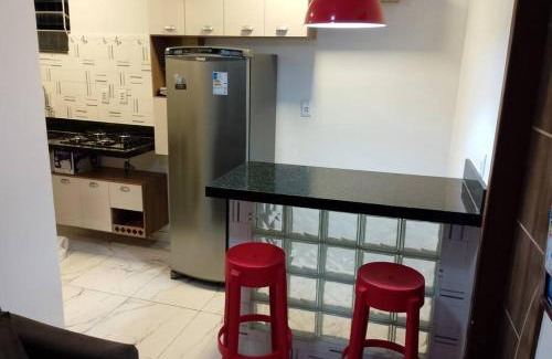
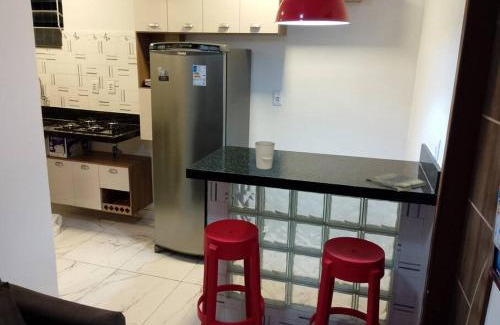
+ dish towel (394, 180)
+ cup (264, 156)
